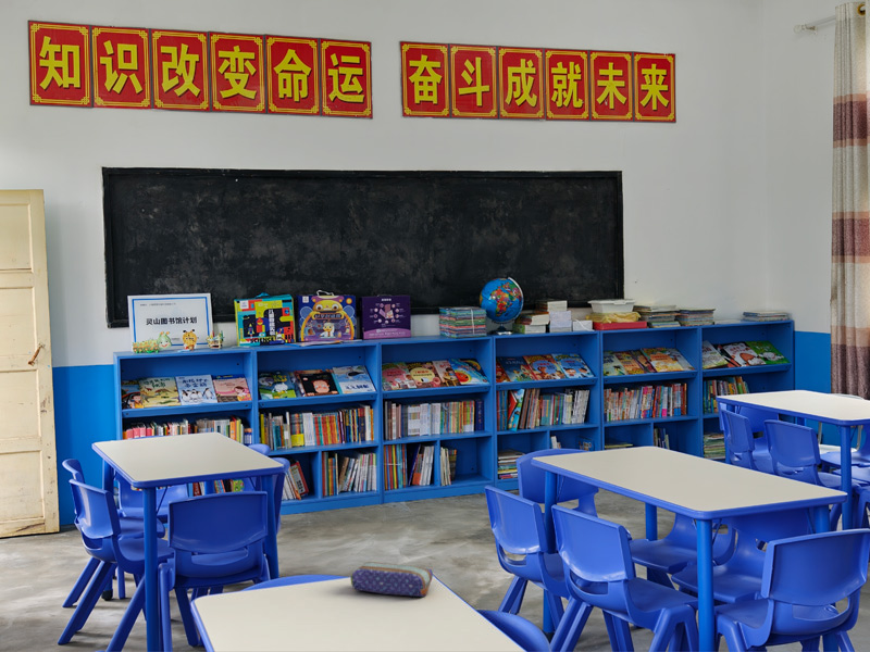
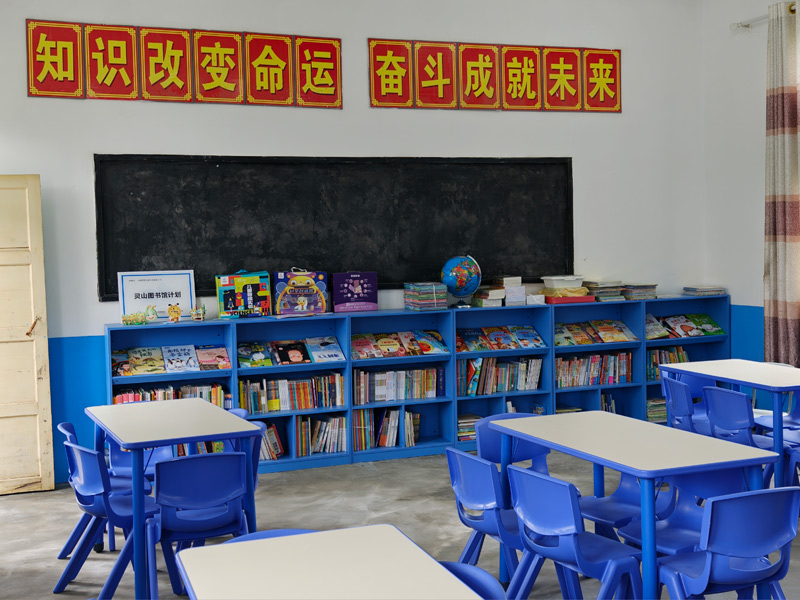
- pencil case (391, 578)
